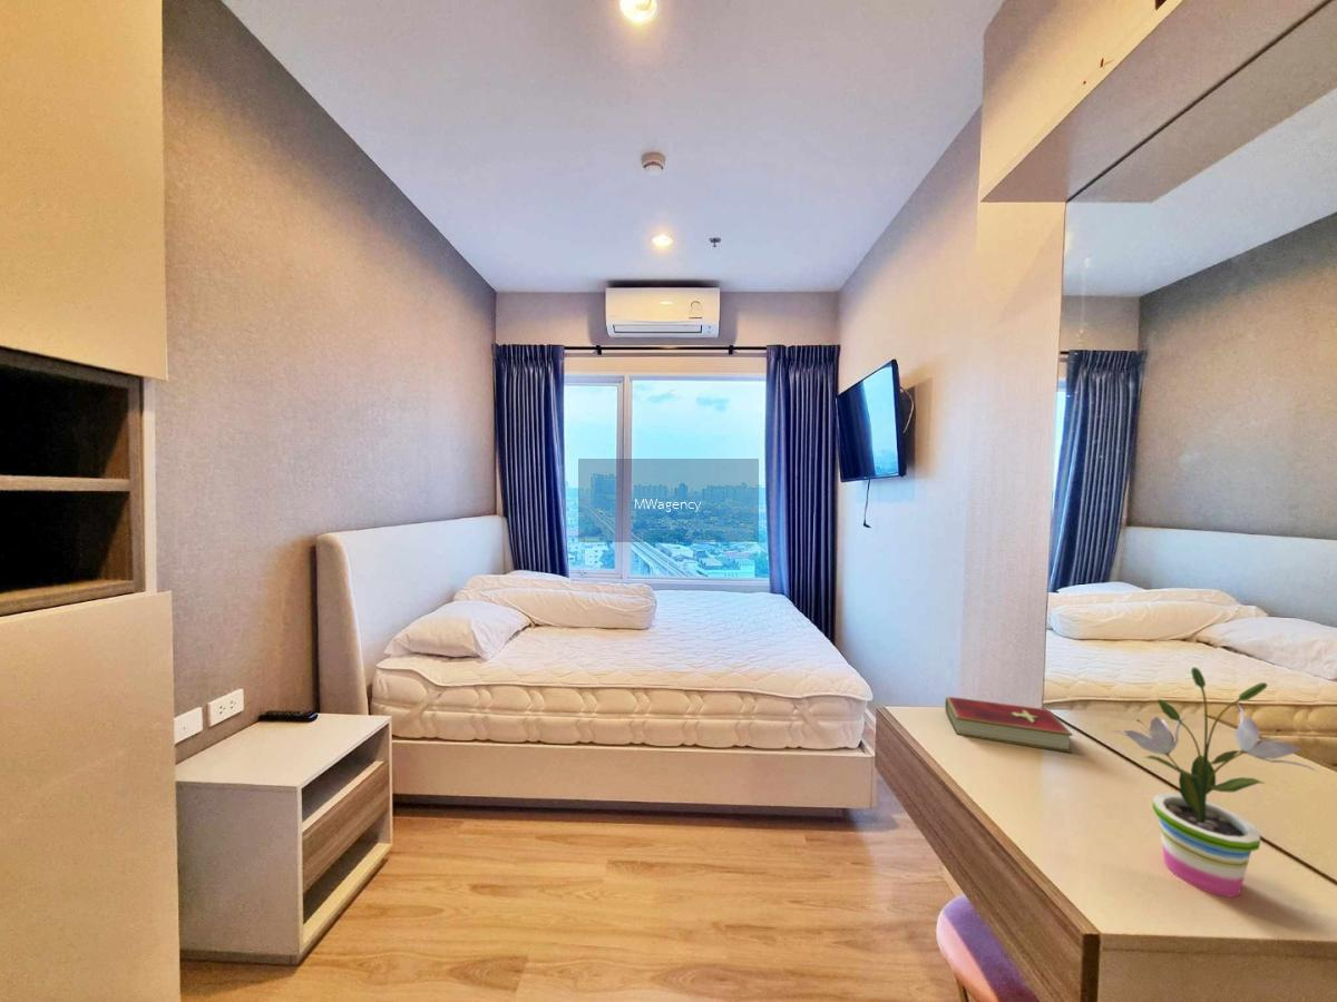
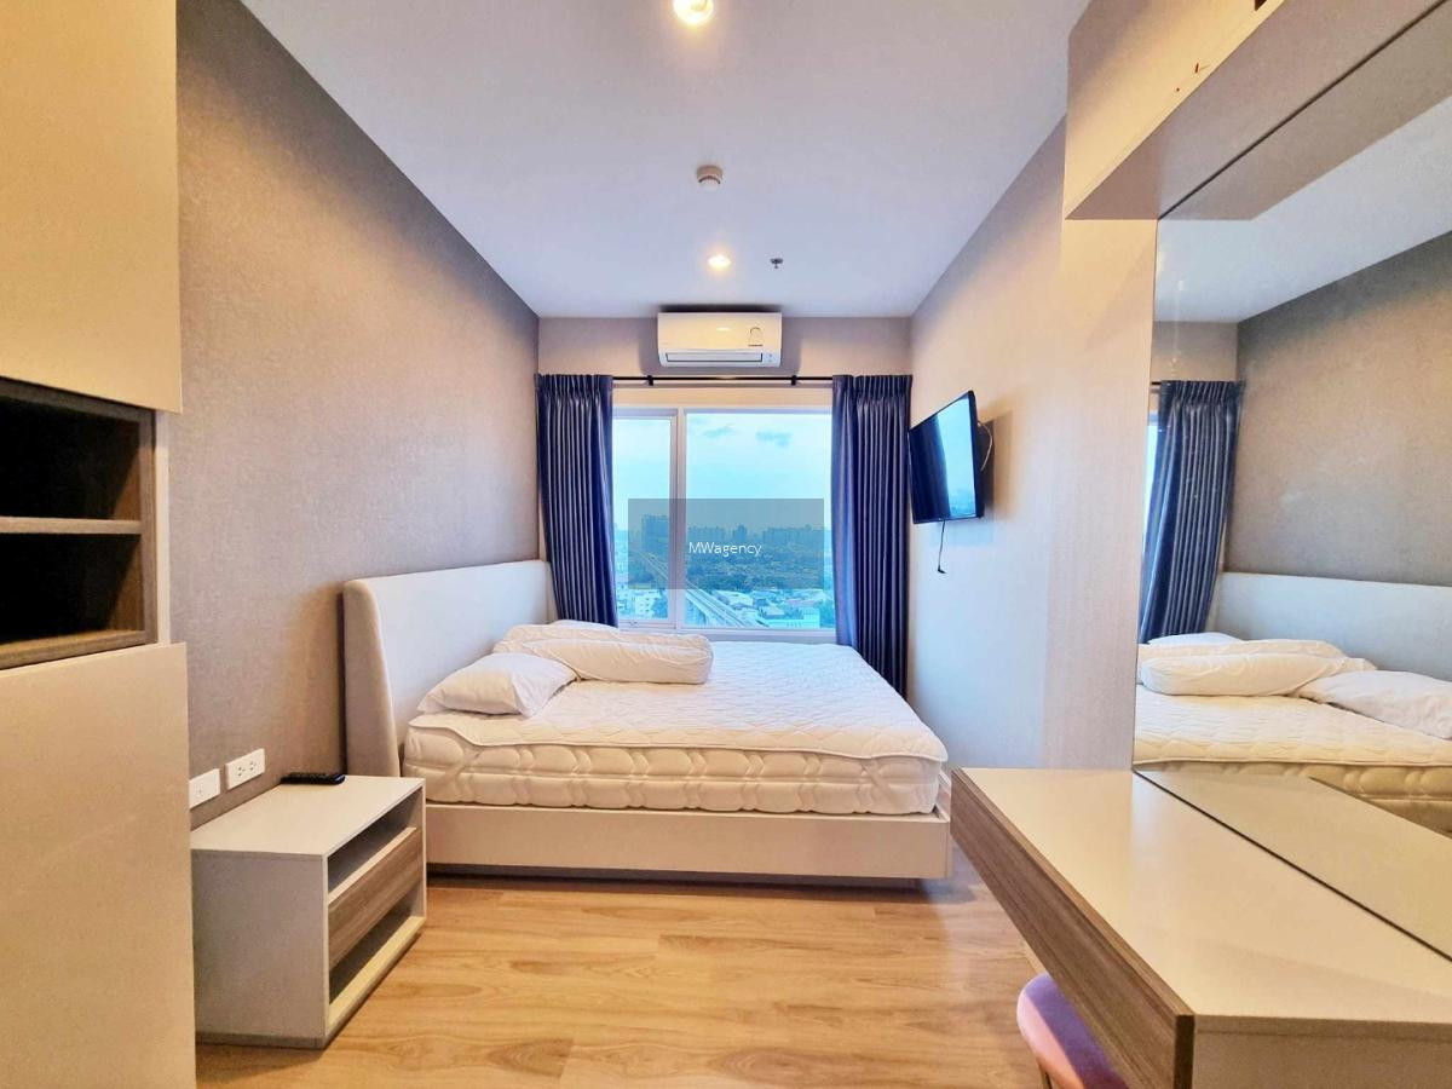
- potted plant (1202, 762)
- hardcover book (1003, 720)
